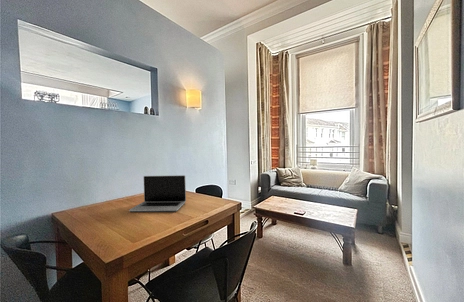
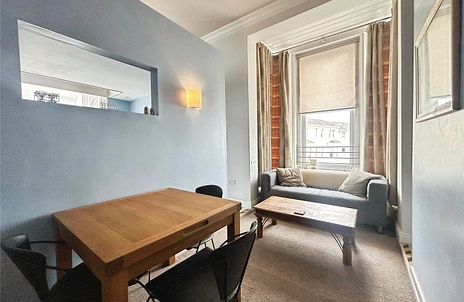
- laptop (159, 192)
